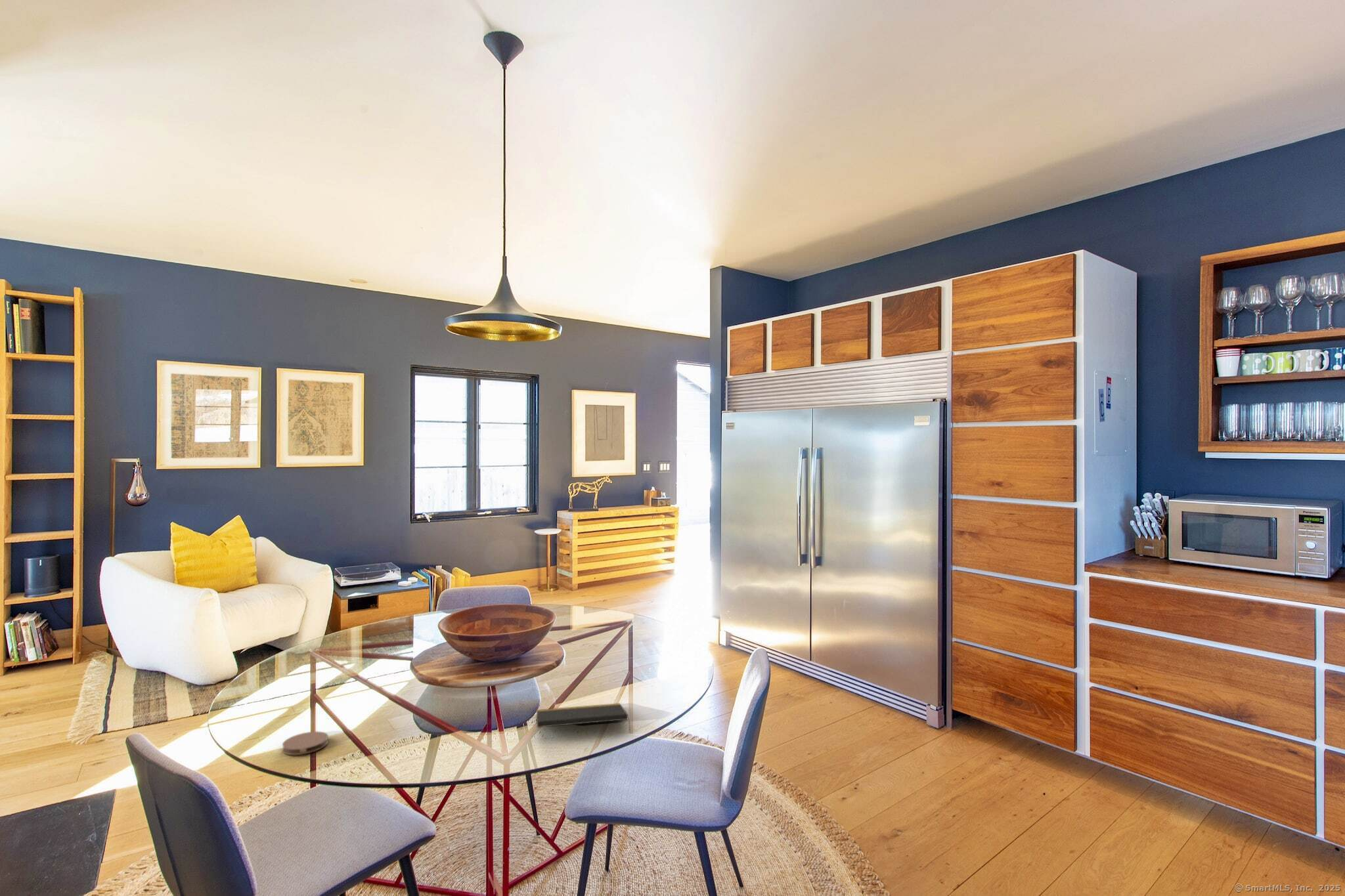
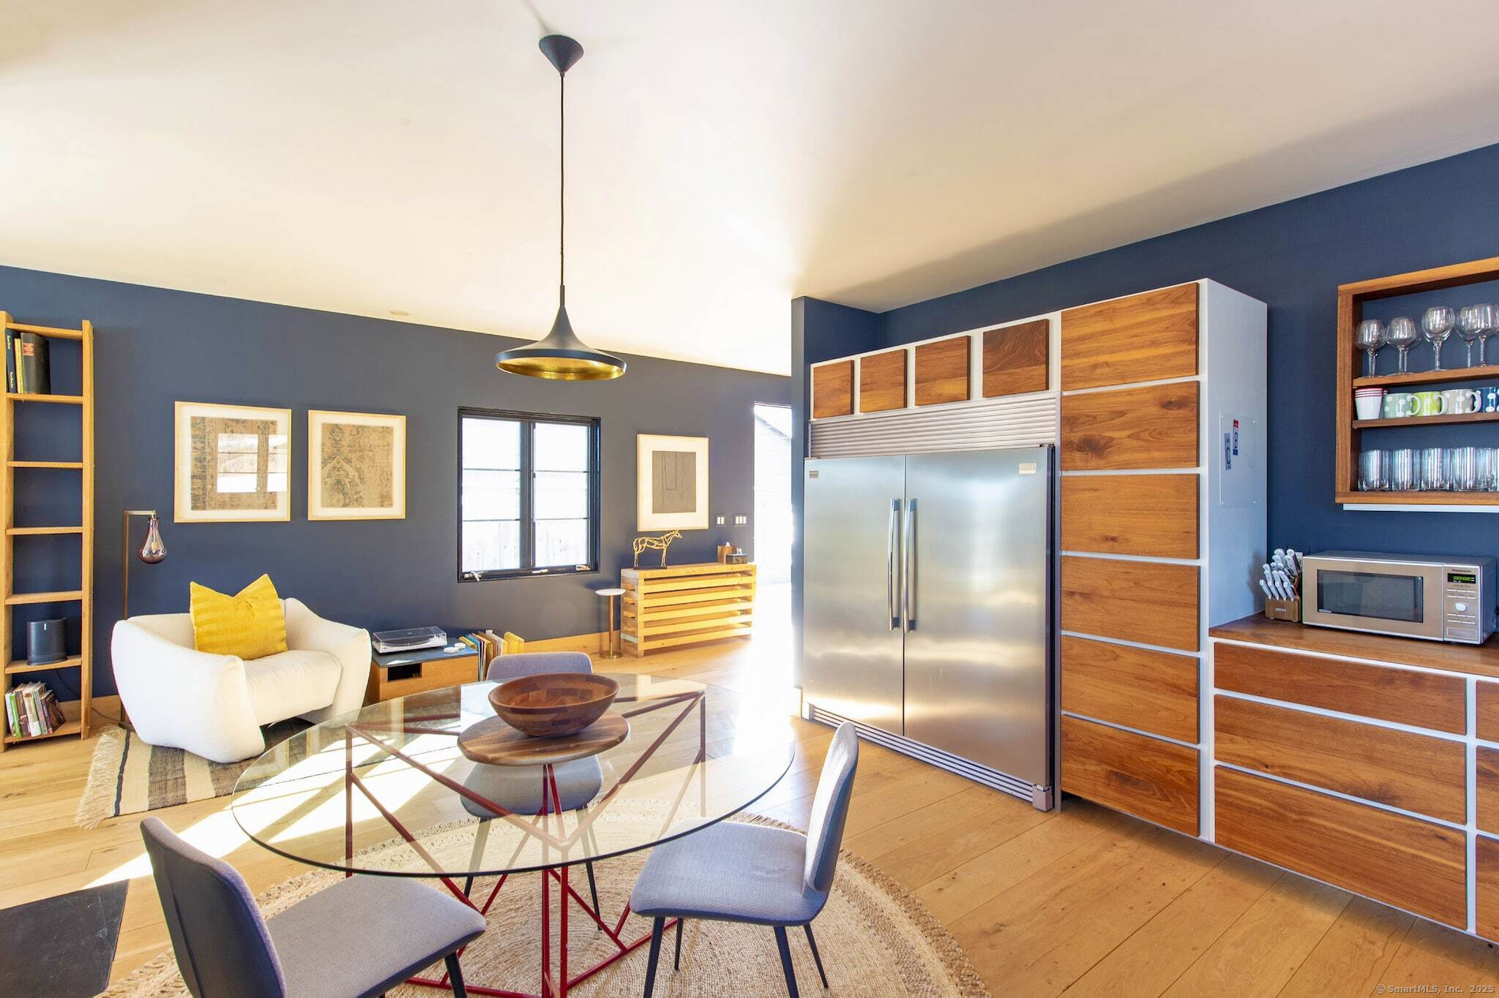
- coaster (305, 742)
- notepad (581, 714)
